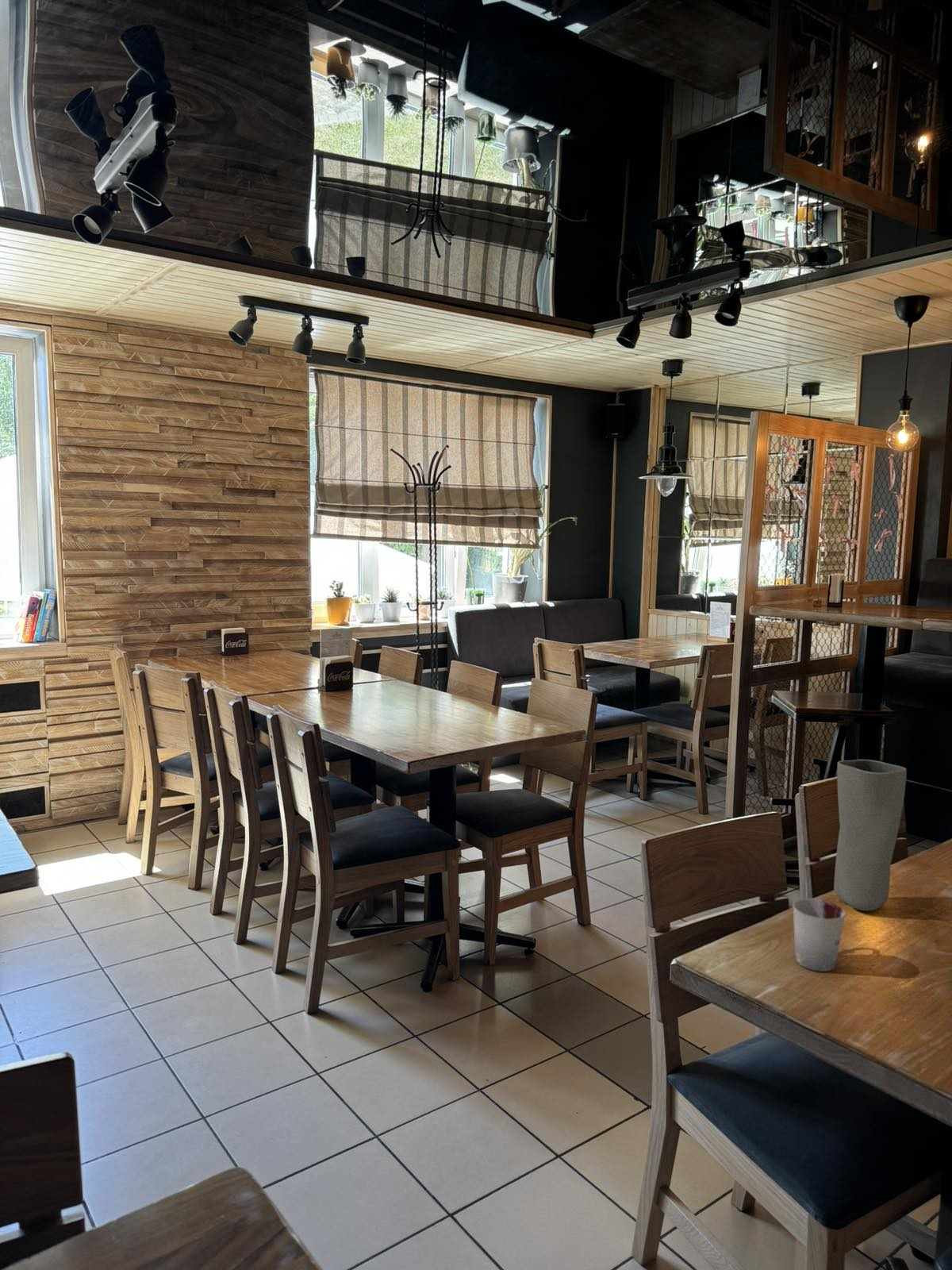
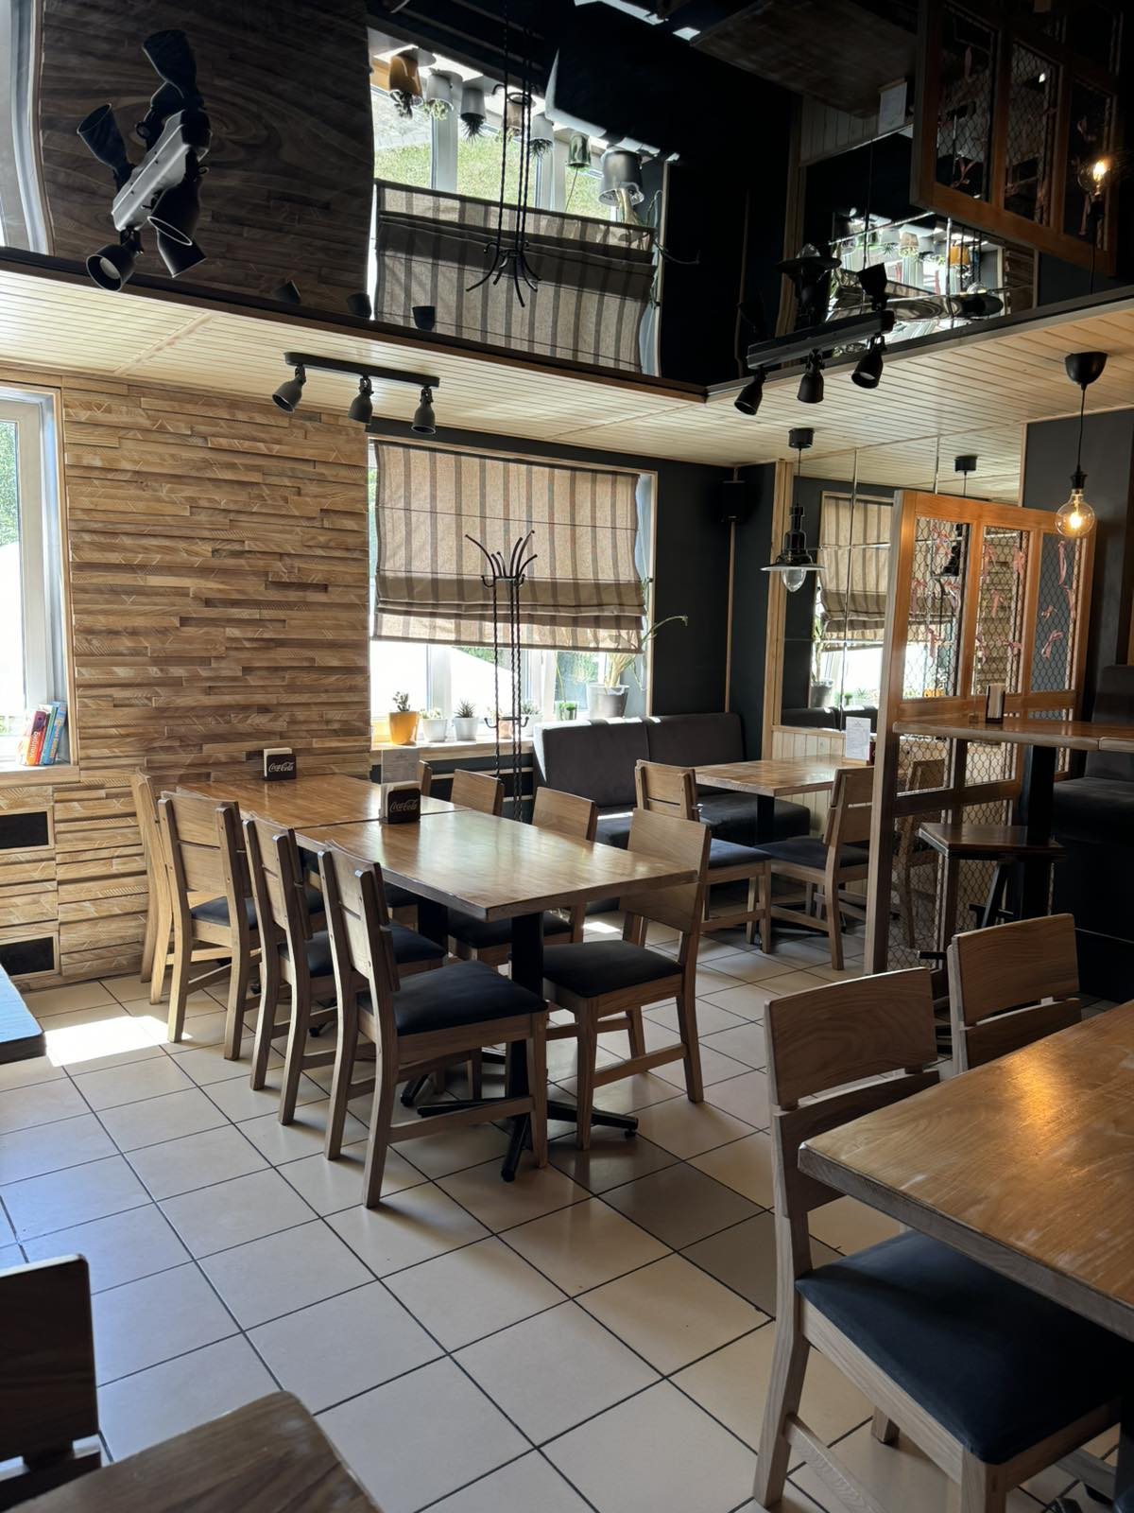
- vase (866, 835)
- cup (817, 932)
